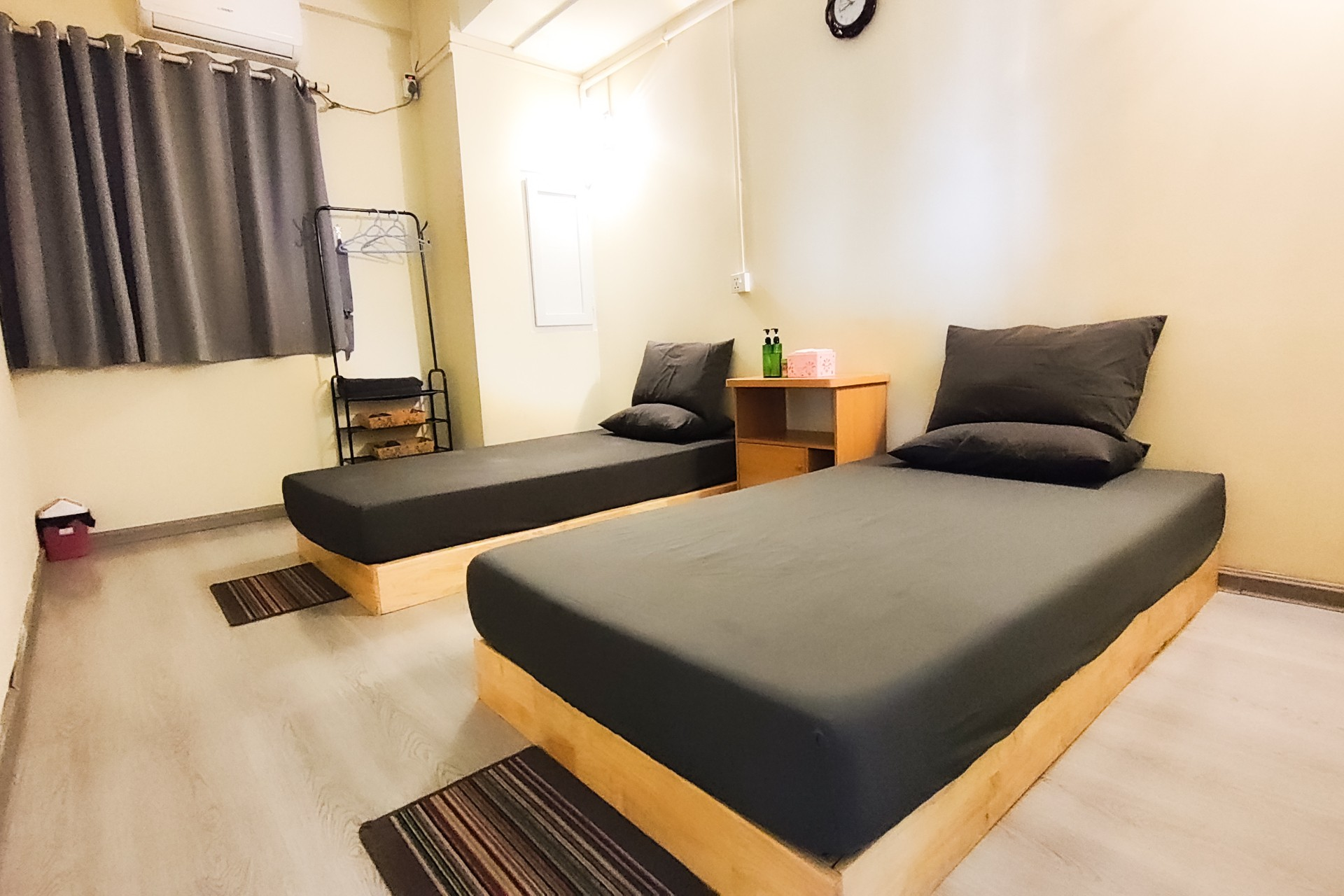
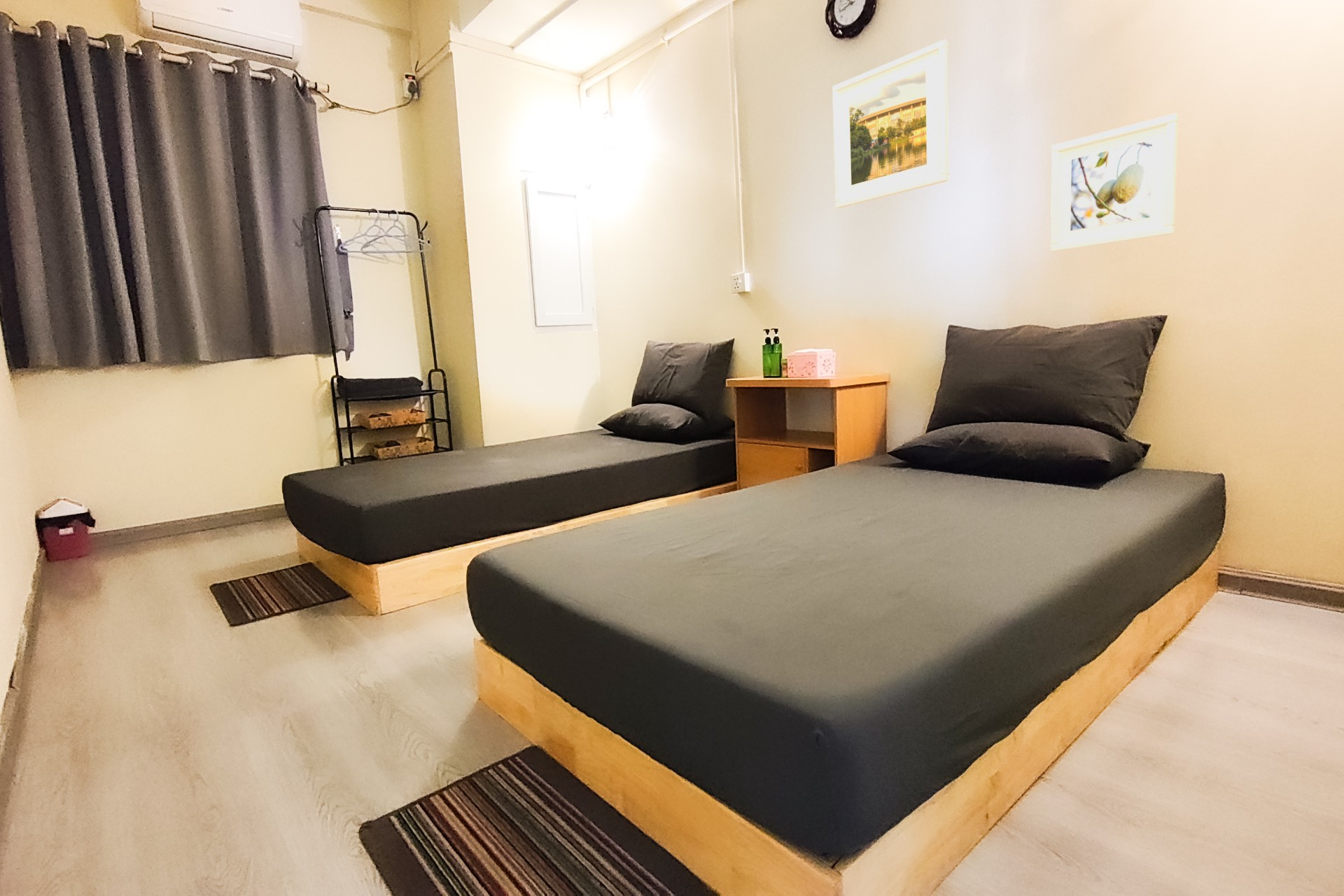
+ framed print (887, 131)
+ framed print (1110, 188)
